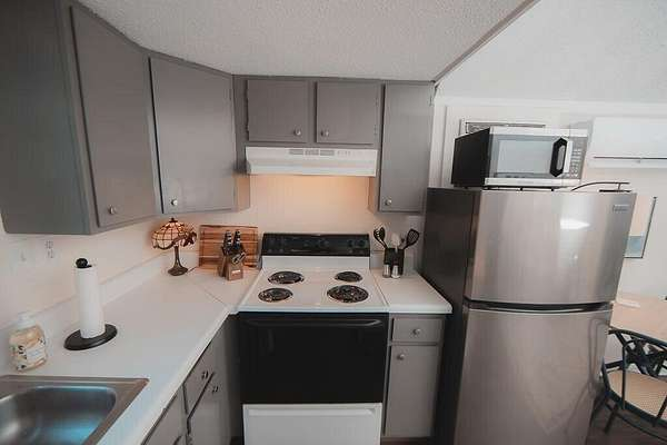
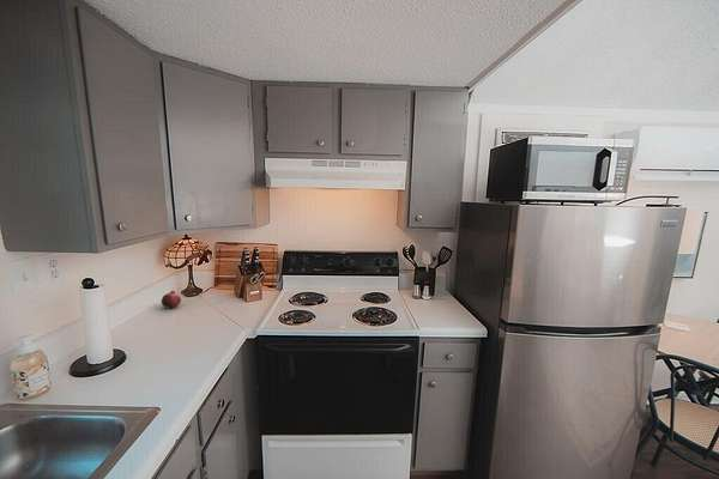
+ fruit (170, 298)
